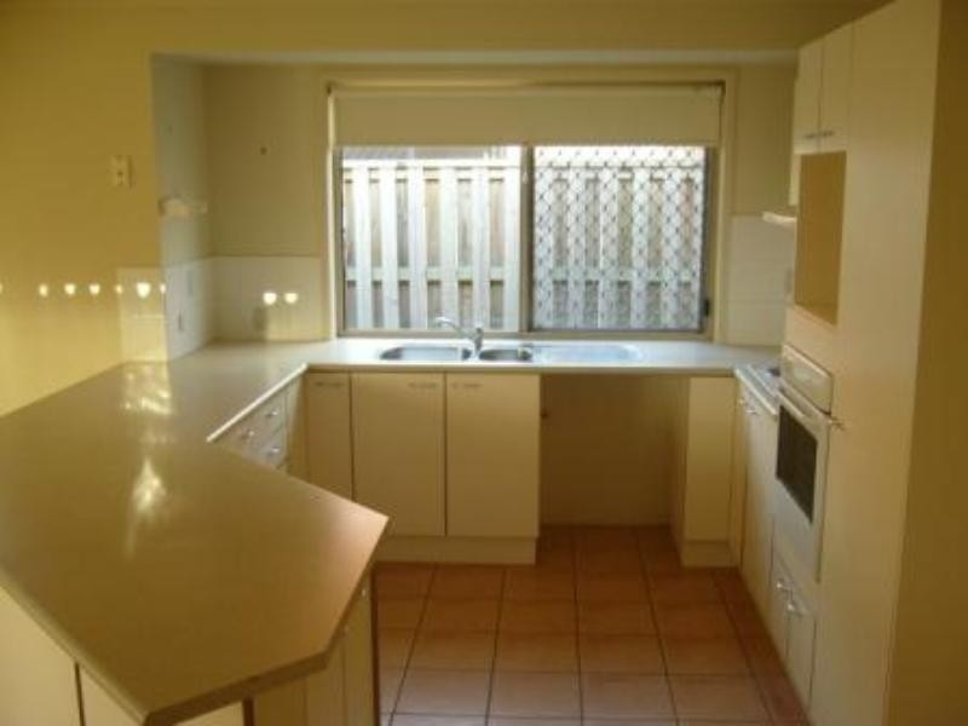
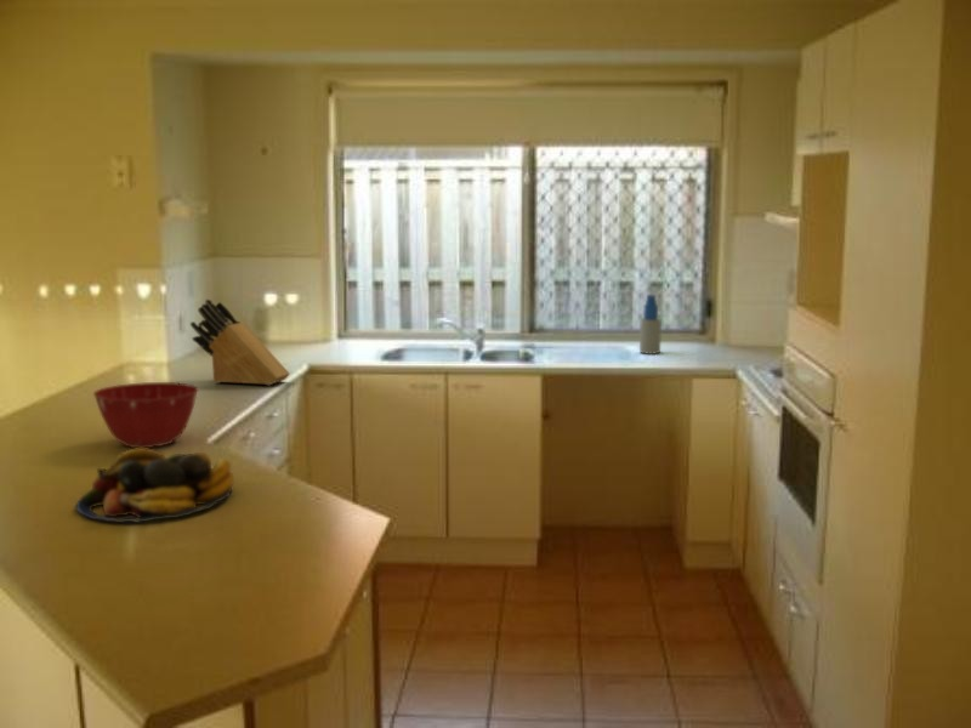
+ knife block (239, 340)
+ fruit bowl (153, 473)
+ mixing bowl (148, 416)
+ spray bottle (651, 323)
